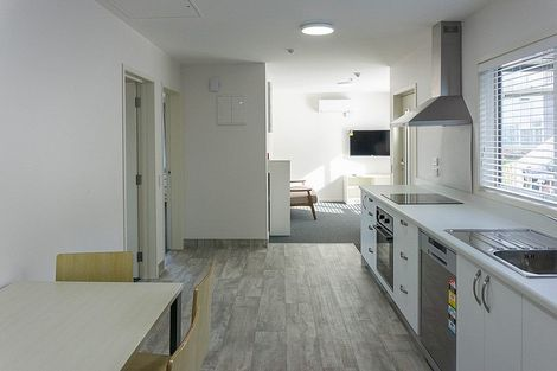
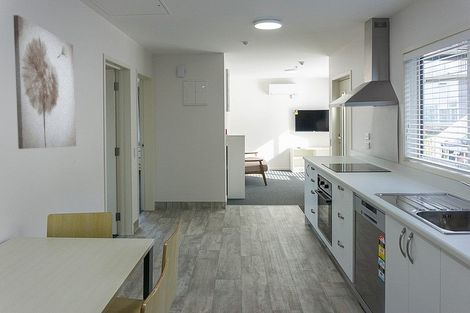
+ wall art (49, 90)
